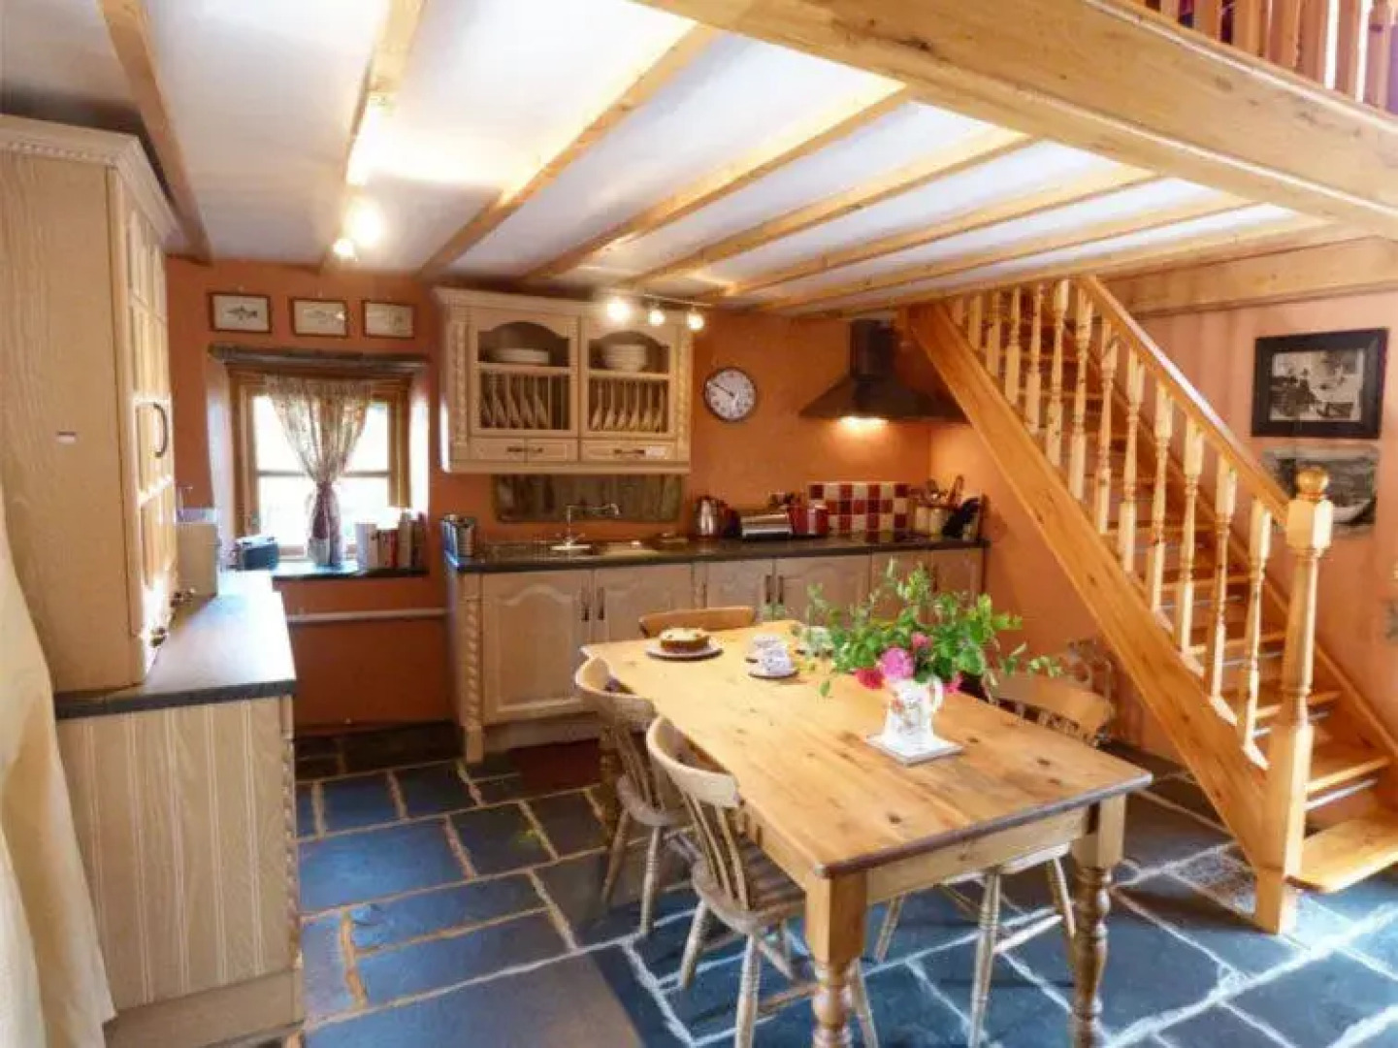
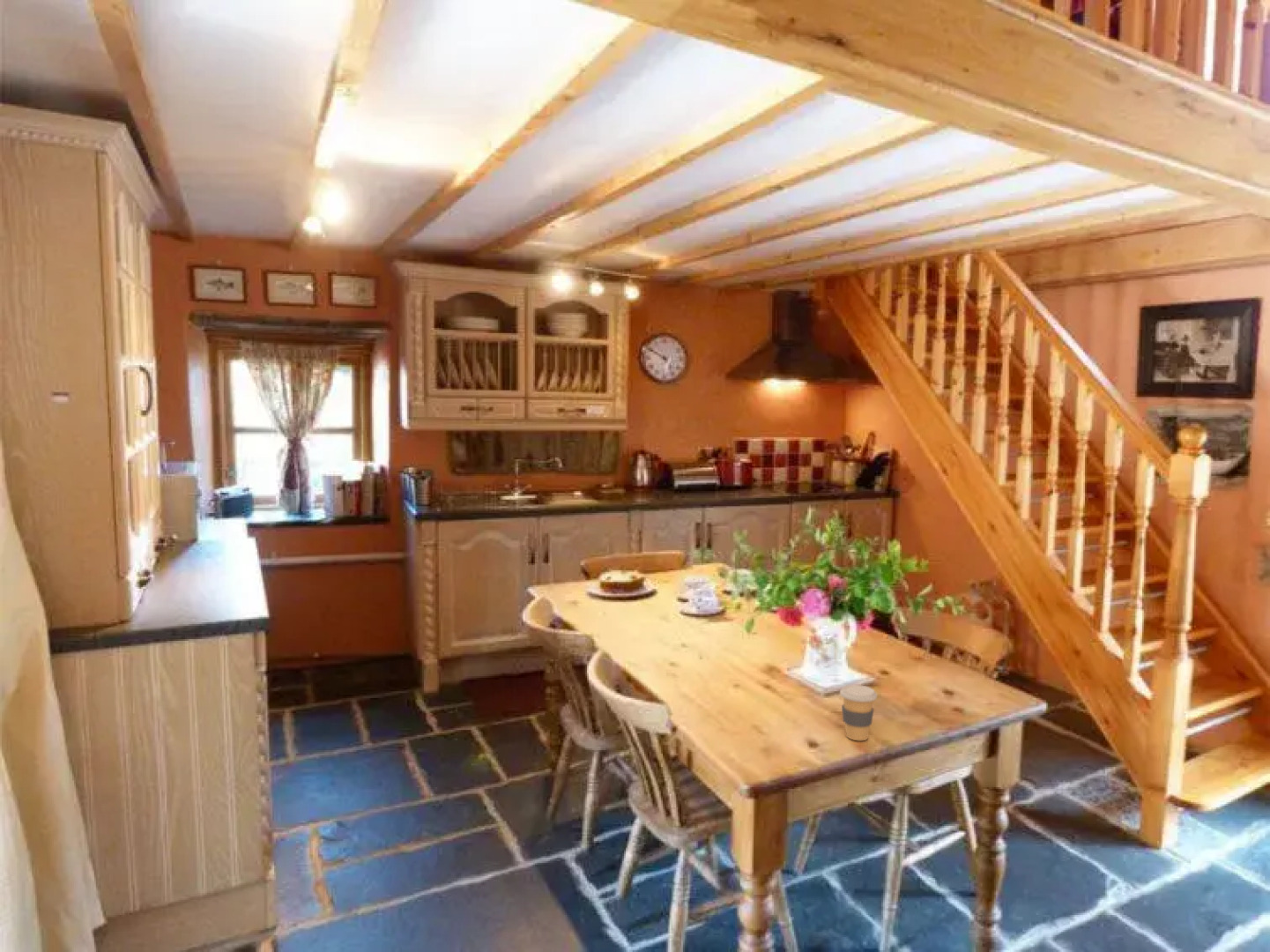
+ coffee cup (858, 713)
